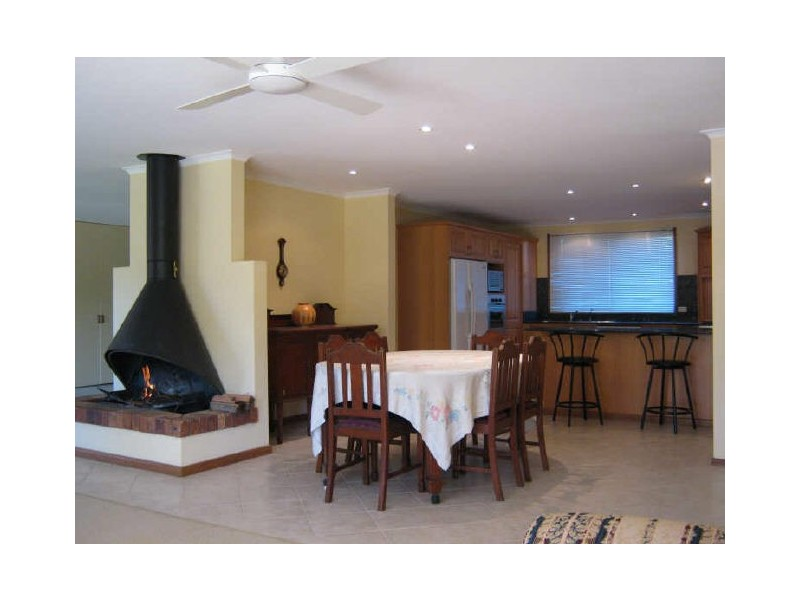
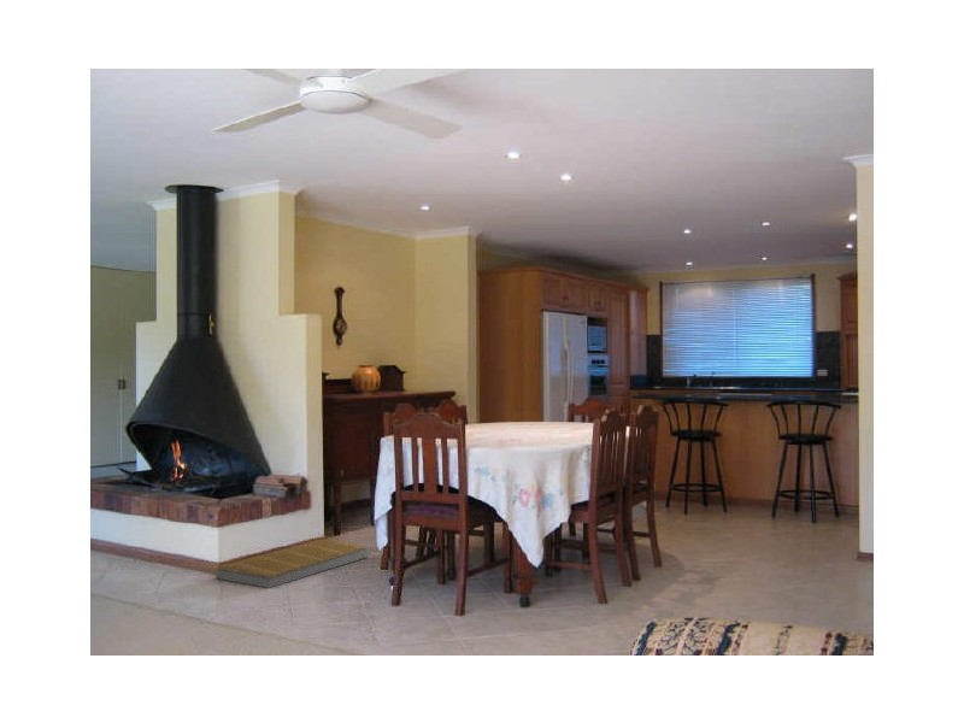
+ basket (295, 559)
